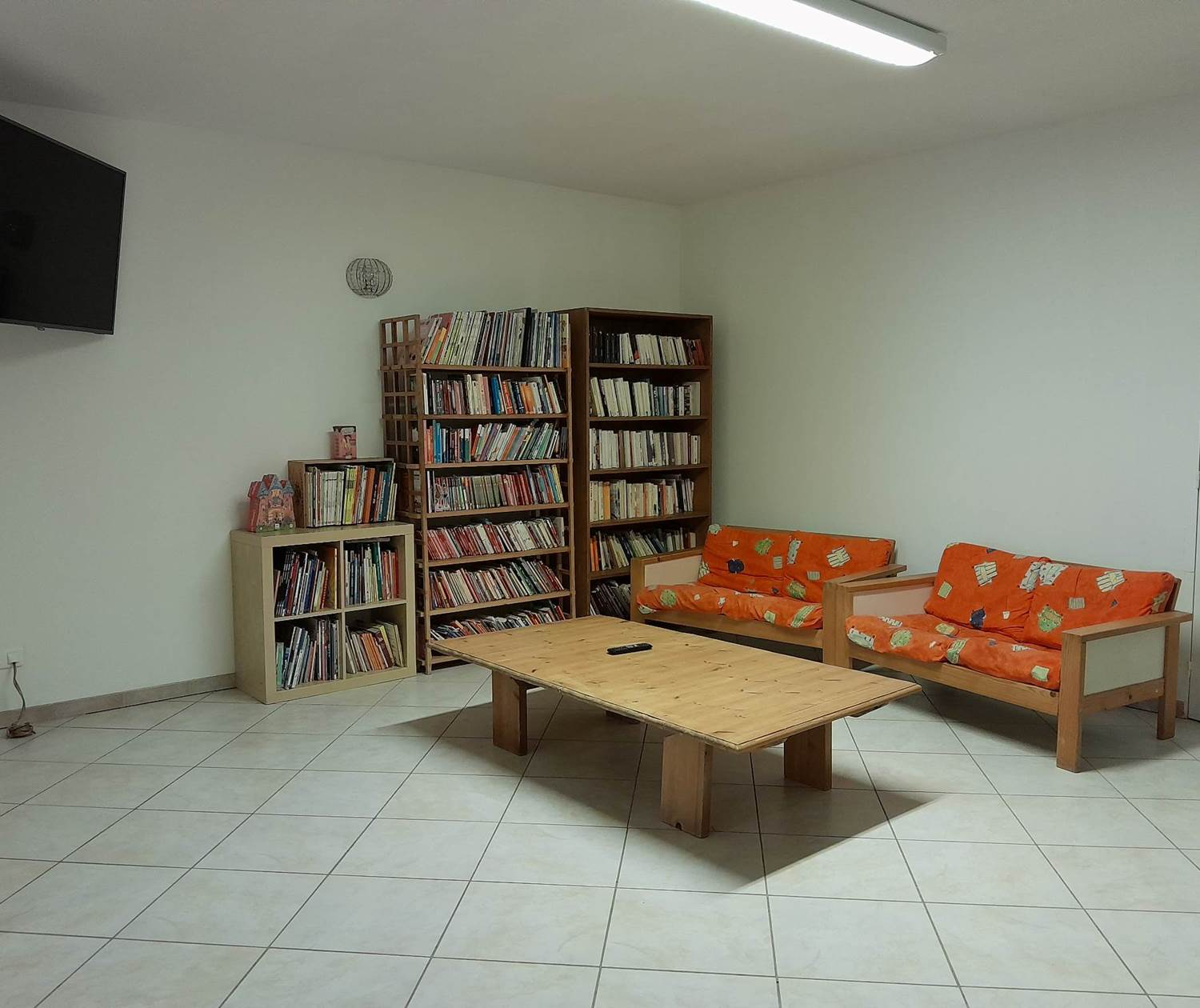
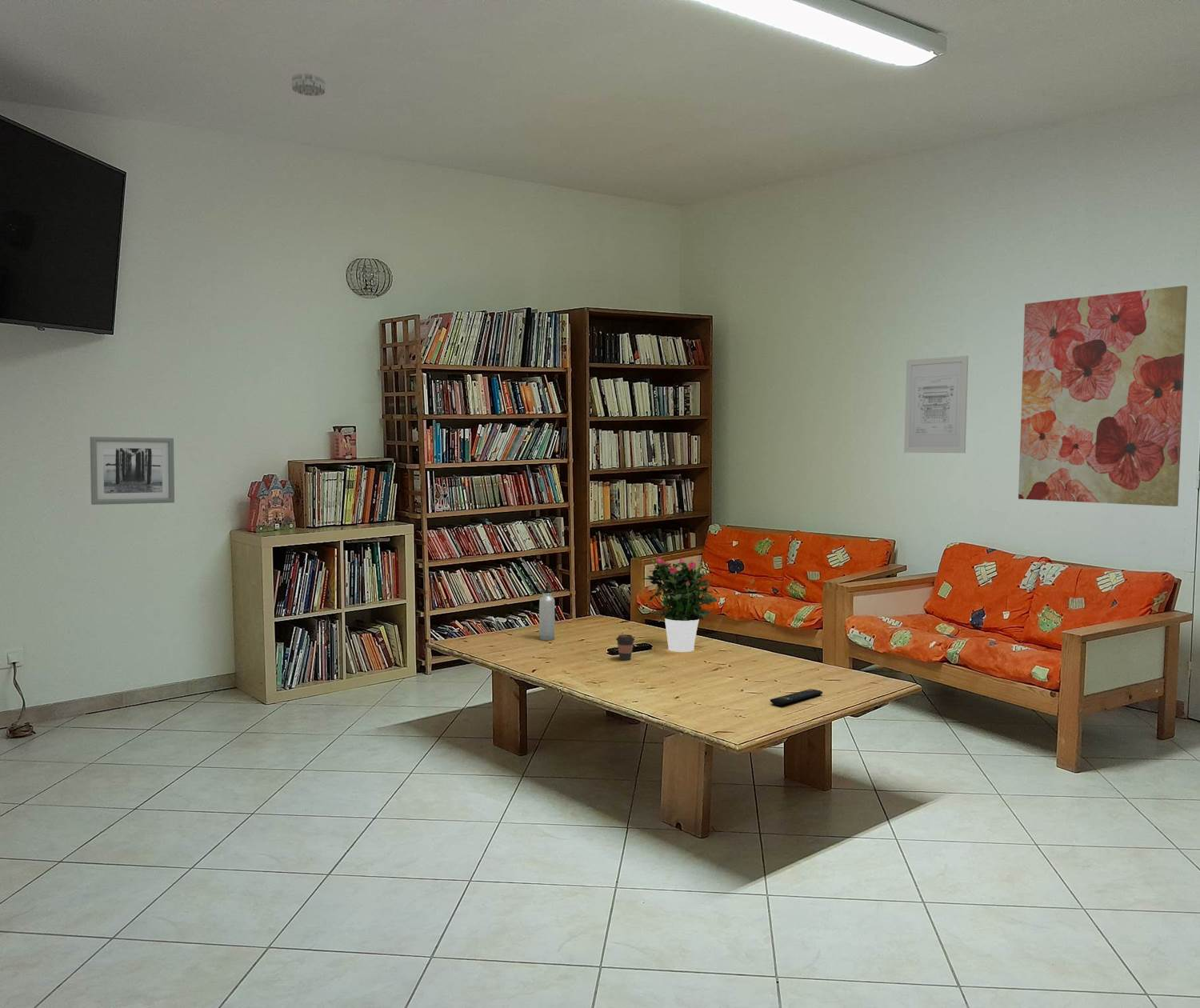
+ remote control (797, 697)
+ potted flower (679, 603)
+ wall art (1097, 399)
+ wall art (935, 405)
+ smoke detector (308, 84)
+ wall art (133, 470)
+ water bottle (546, 612)
+ coffee cup (625, 647)
